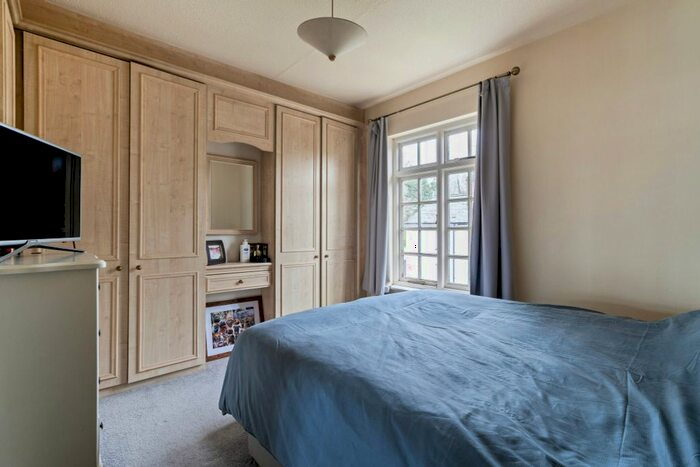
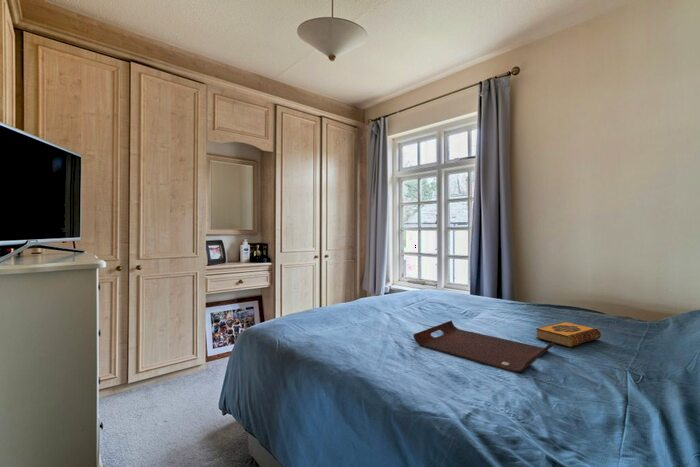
+ hardback book (568, 334)
+ serving tray (481, 342)
